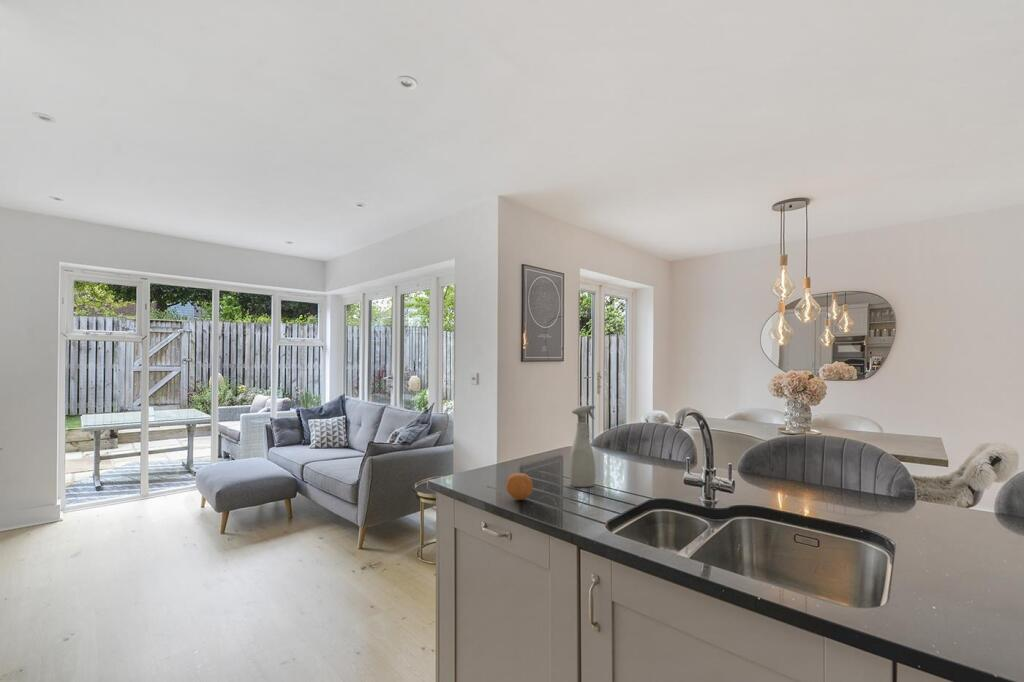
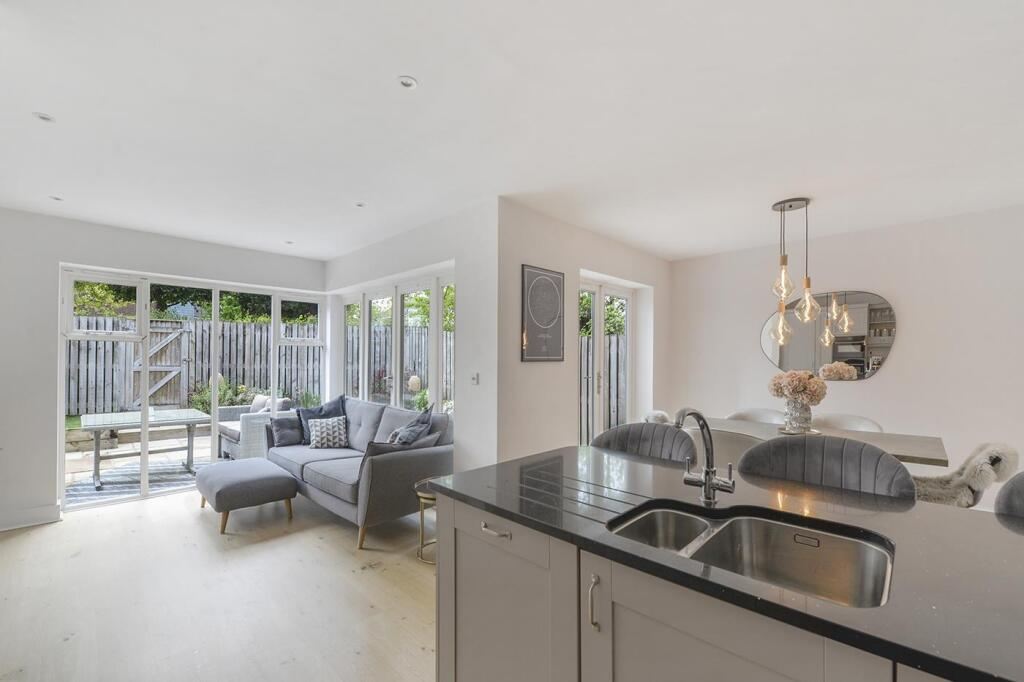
- spray bottle (582, 445)
- fruit (519, 486)
